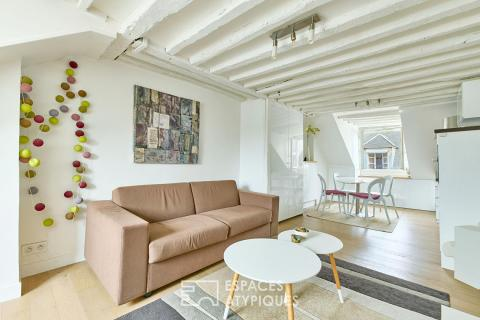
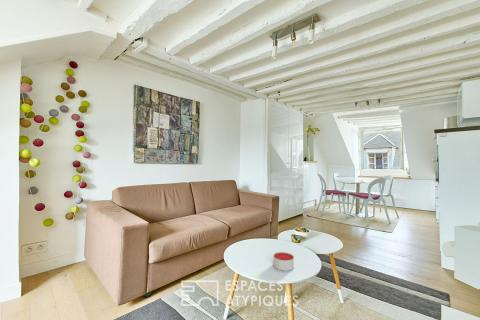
+ candle (283, 260)
